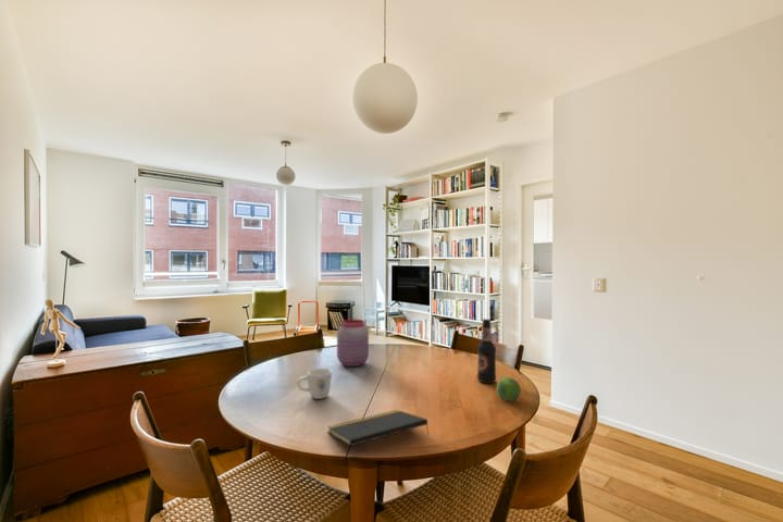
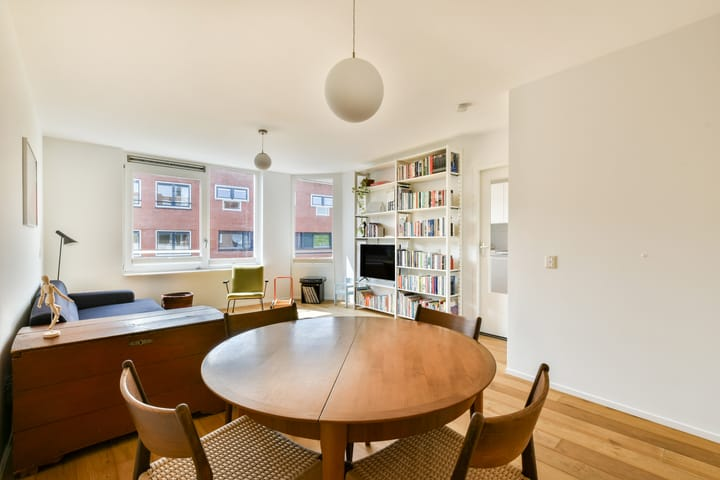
- bottle (486, 350)
- mug (314, 384)
- jar (352, 341)
- fruit (507, 387)
- notepad (376, 425)
